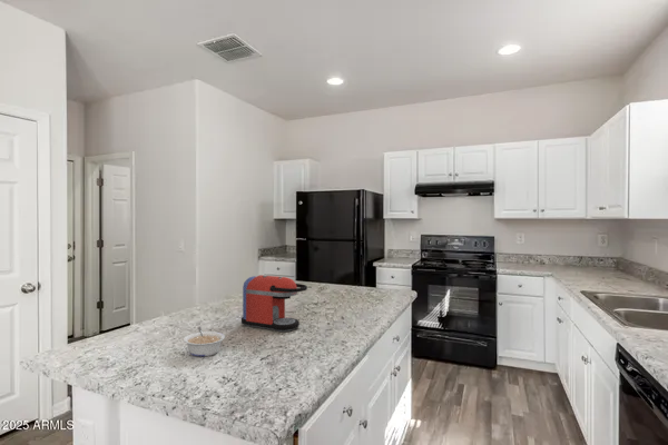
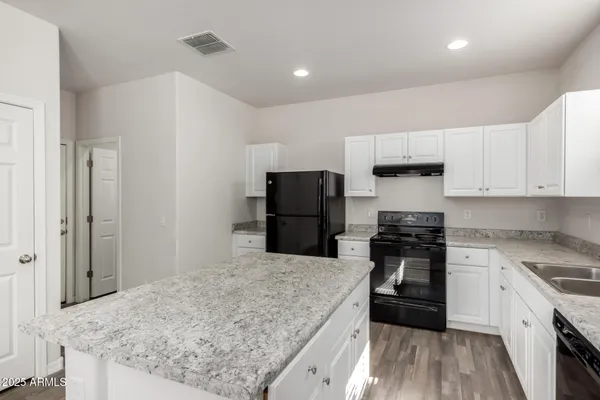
- legume (203, 343)
- coffee maker (273, 300)
